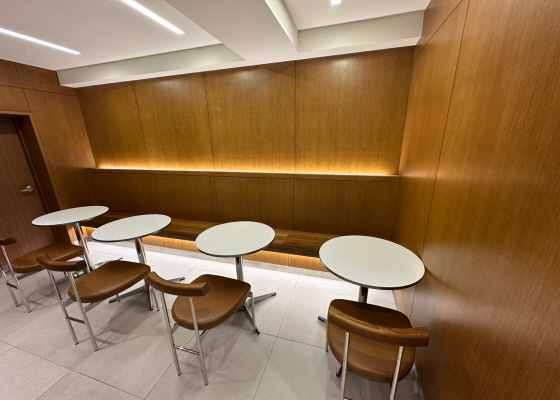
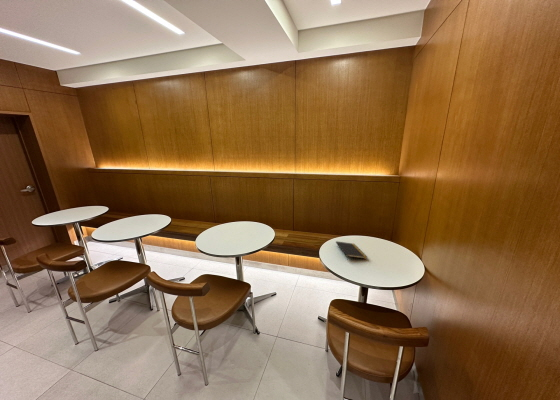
+ notepad (350, 249)
